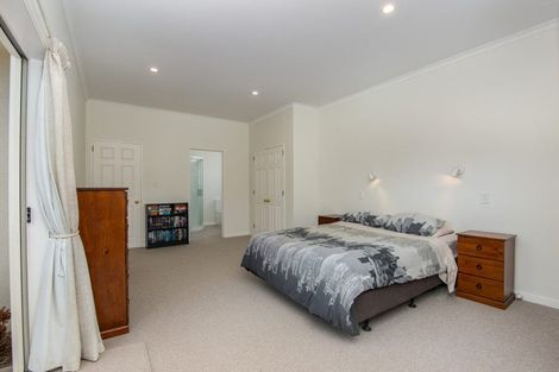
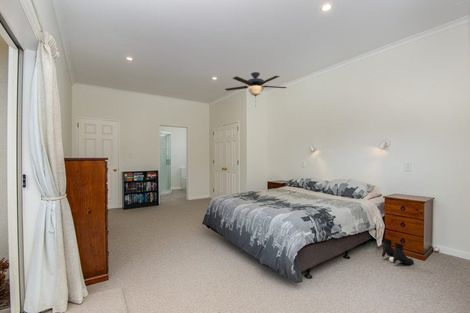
+ boots (397, 250)
+ ceiling fan (255, 90)
